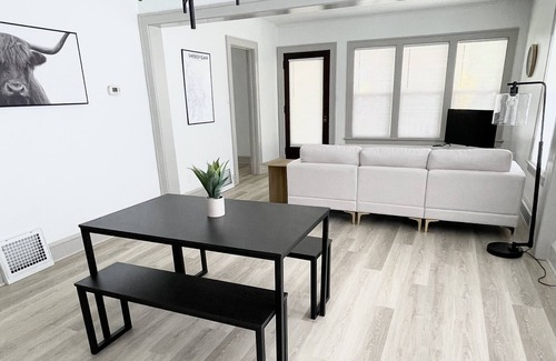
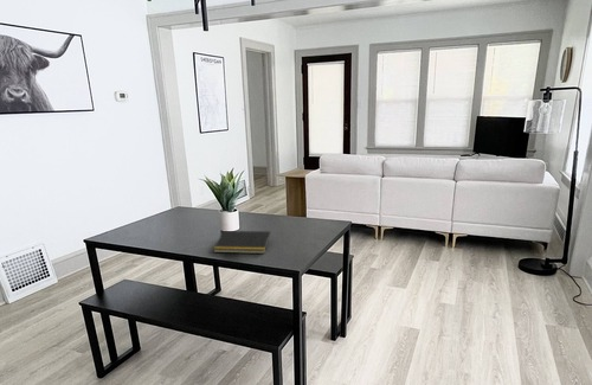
+ notepad (243, 240)
